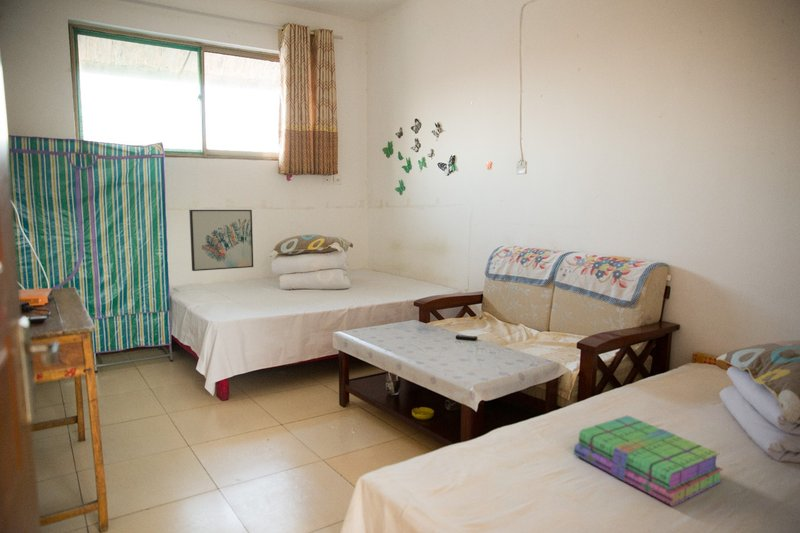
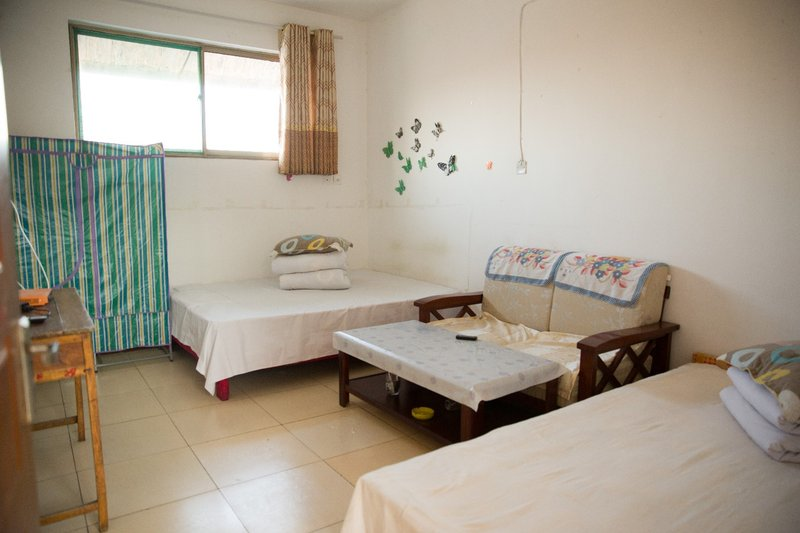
- stack of books (645, 454)
- wall art (222, 239)
